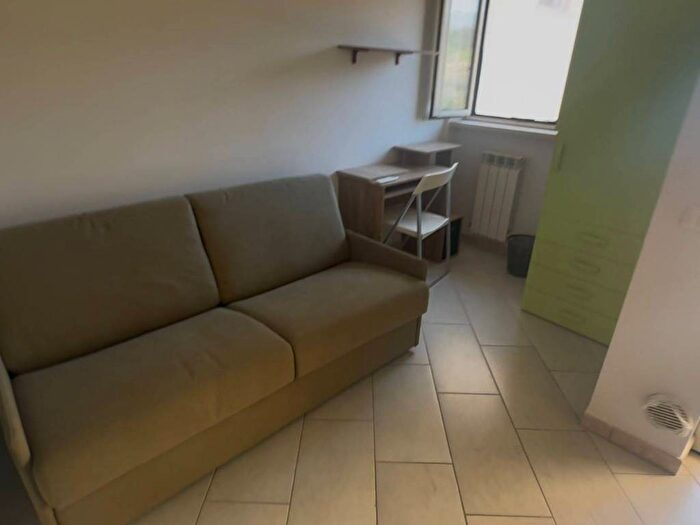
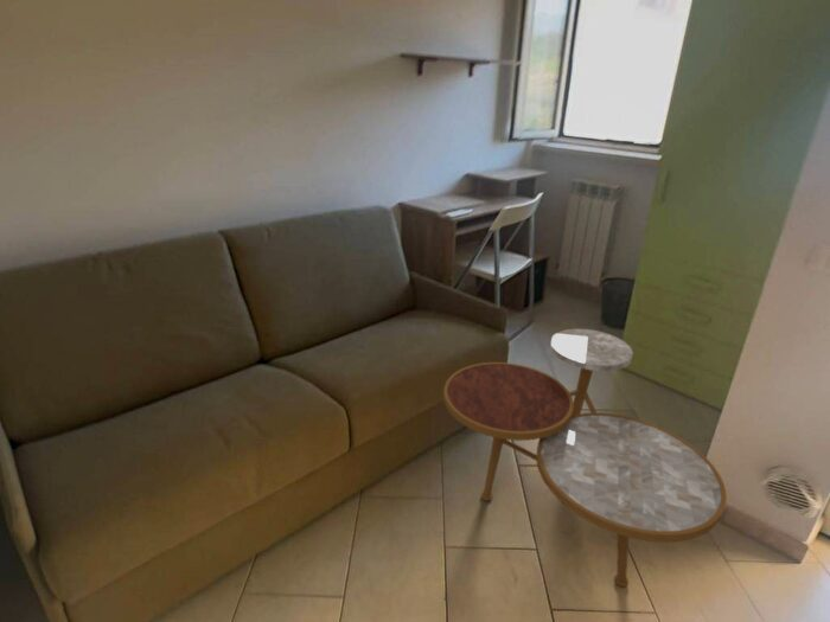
+ side table (579, 453)
